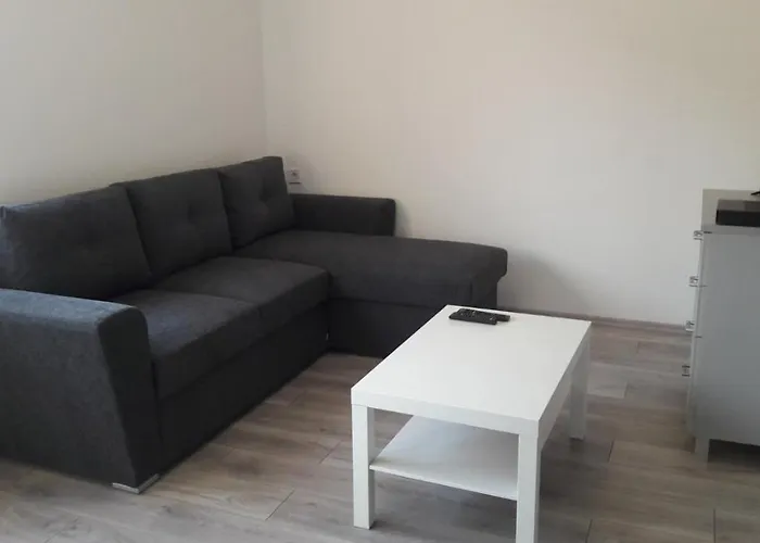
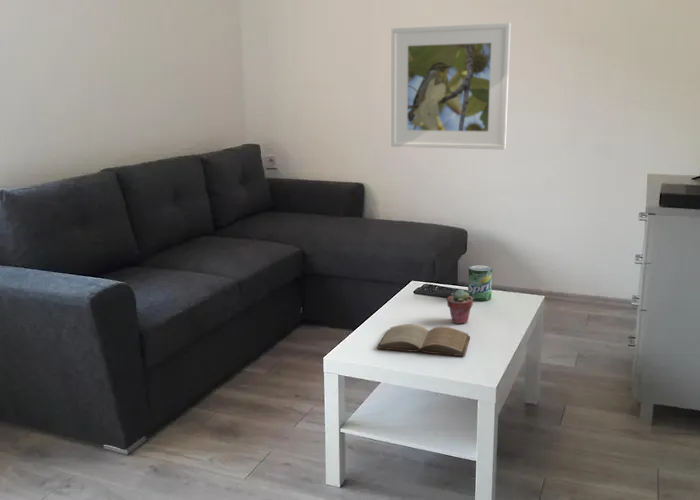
+ potted succulent (459, 305)
+ book (424, 338)
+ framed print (447, 88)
+ beverage can (479, 282)
